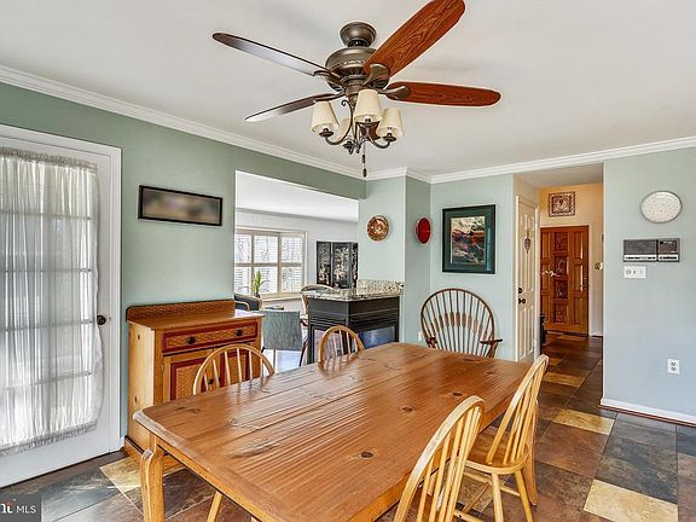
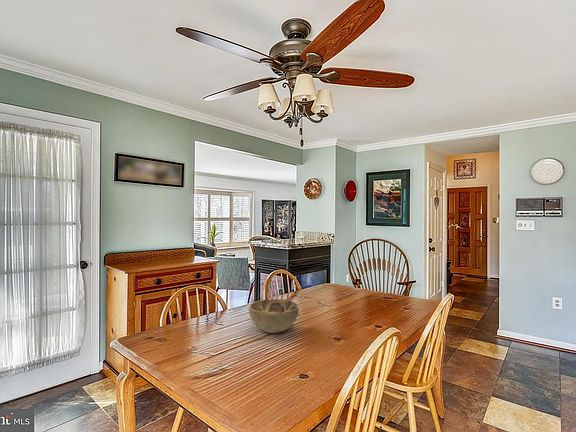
+ decorative bowl (273, 317)
